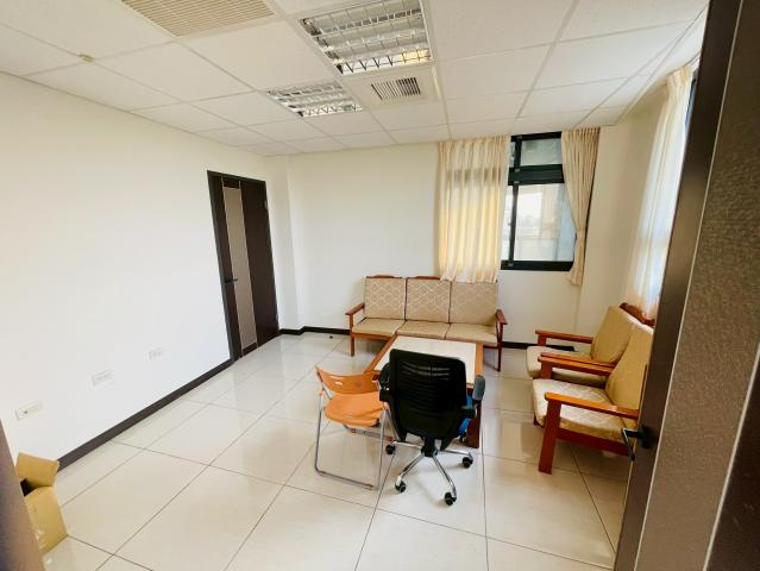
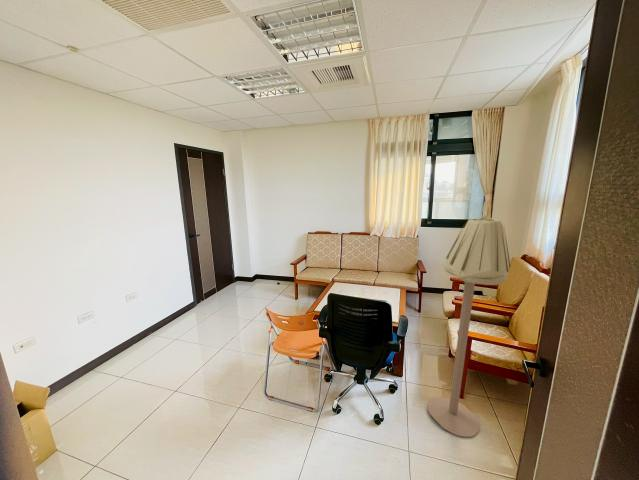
+ floor lamp (466, 330)
